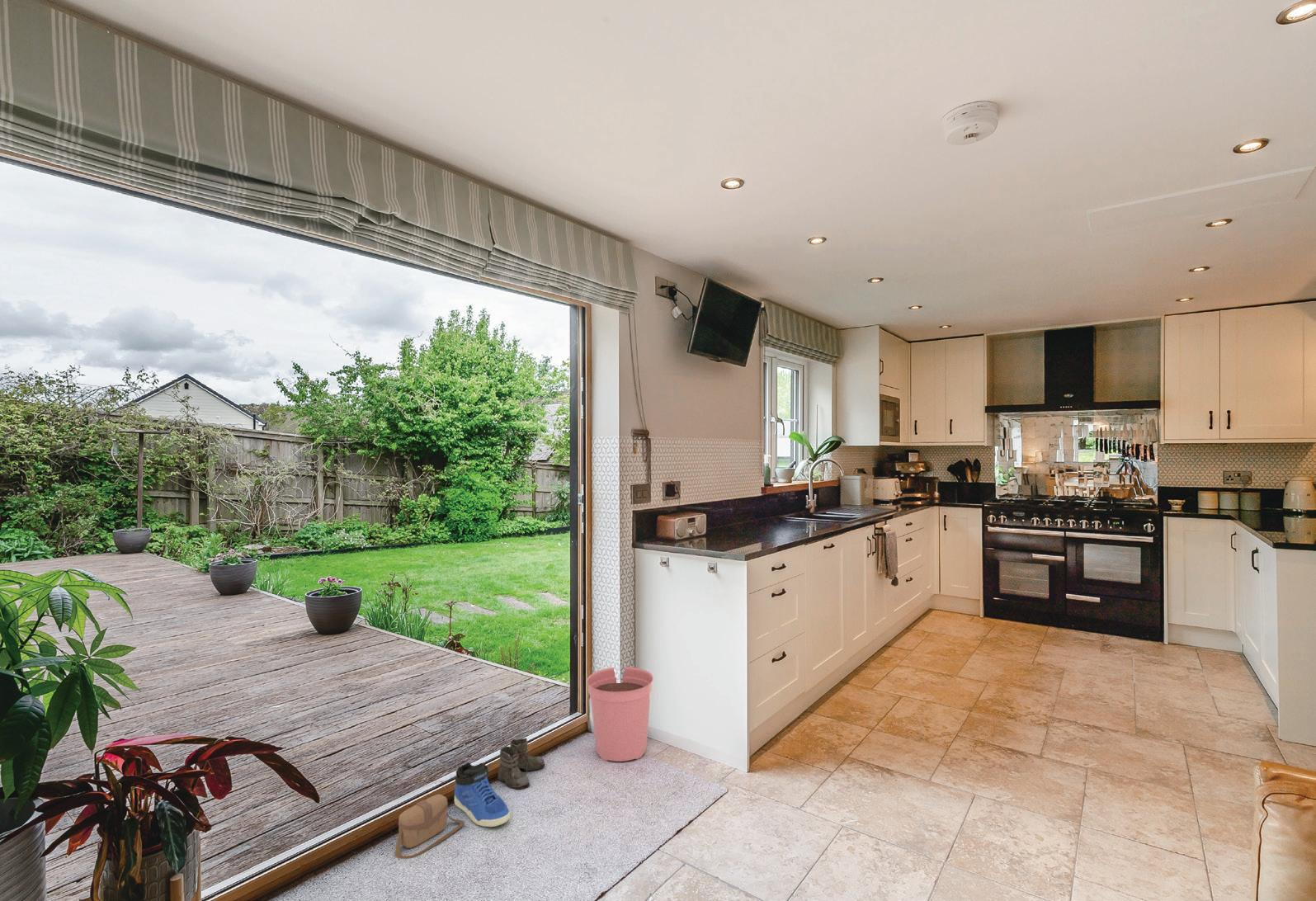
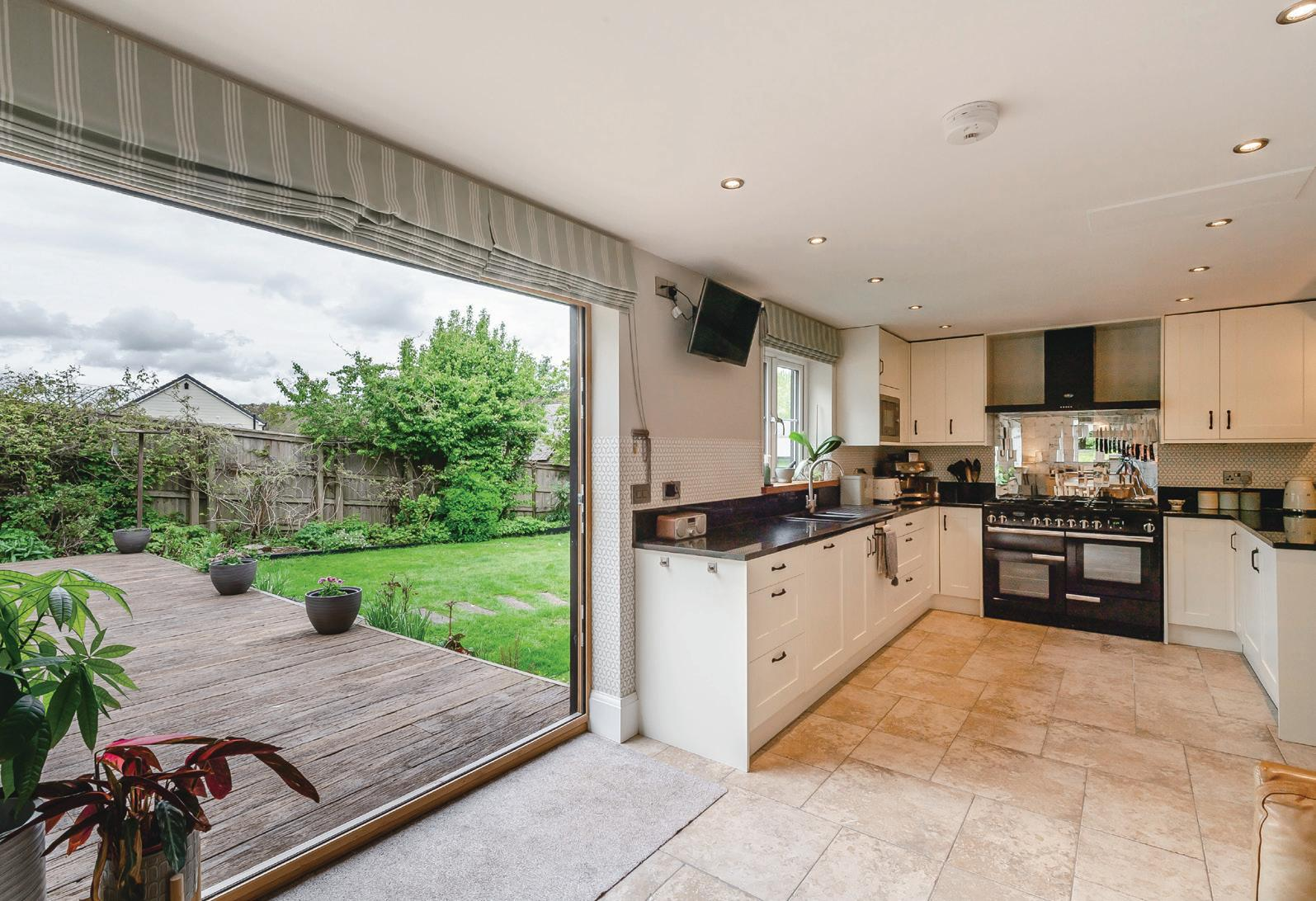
- sneaker (481, 790)
- plant pot (620, 715)
- boots (519, 761)
- saddlebag (429, 821)
